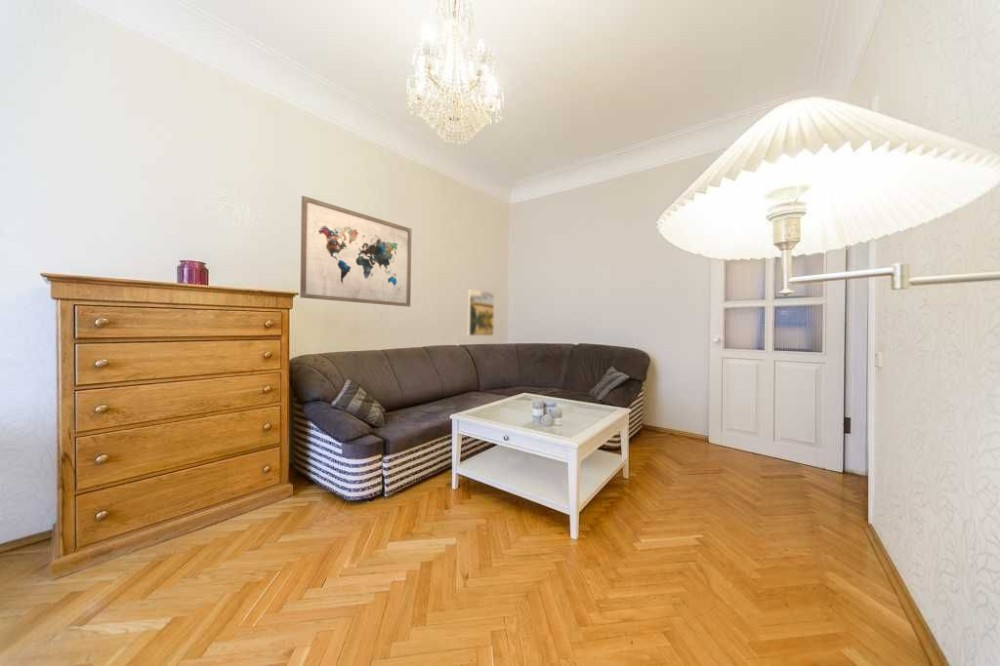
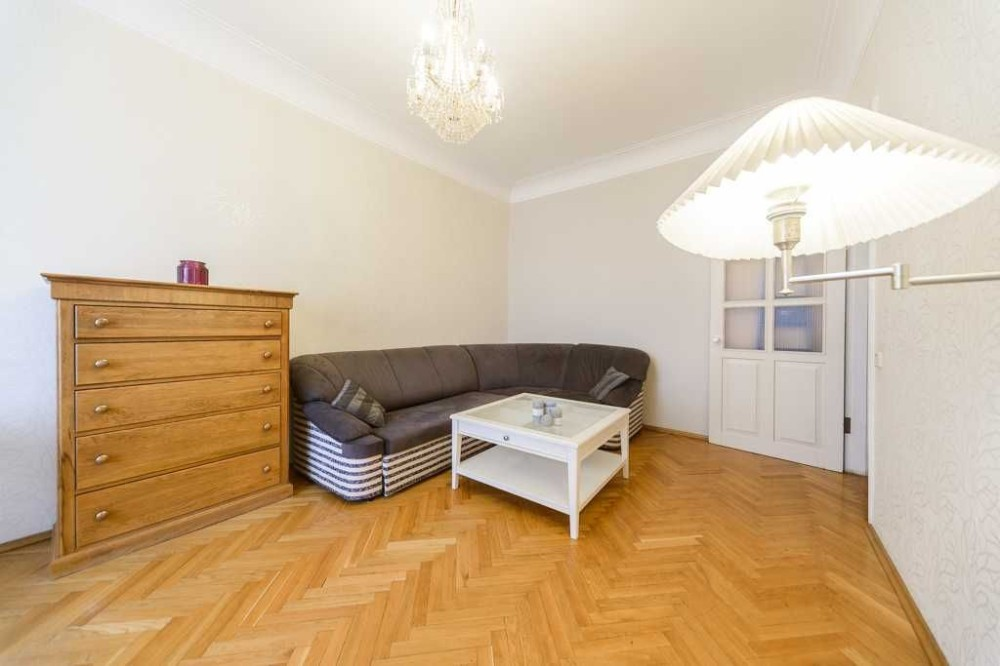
- wall art (363, 258)
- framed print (481, 313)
